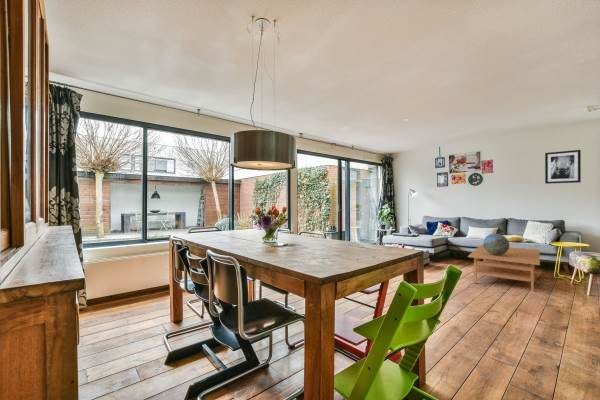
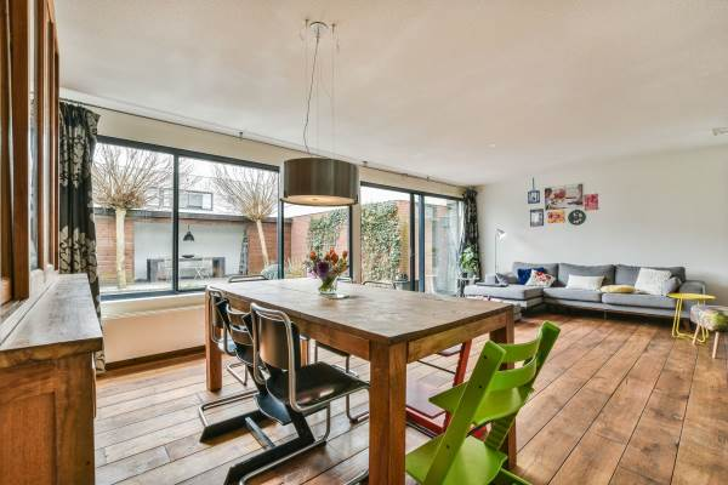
- decorative globe (496, 244)
- coffee table (505, 266)
- wall art (562, 167)
